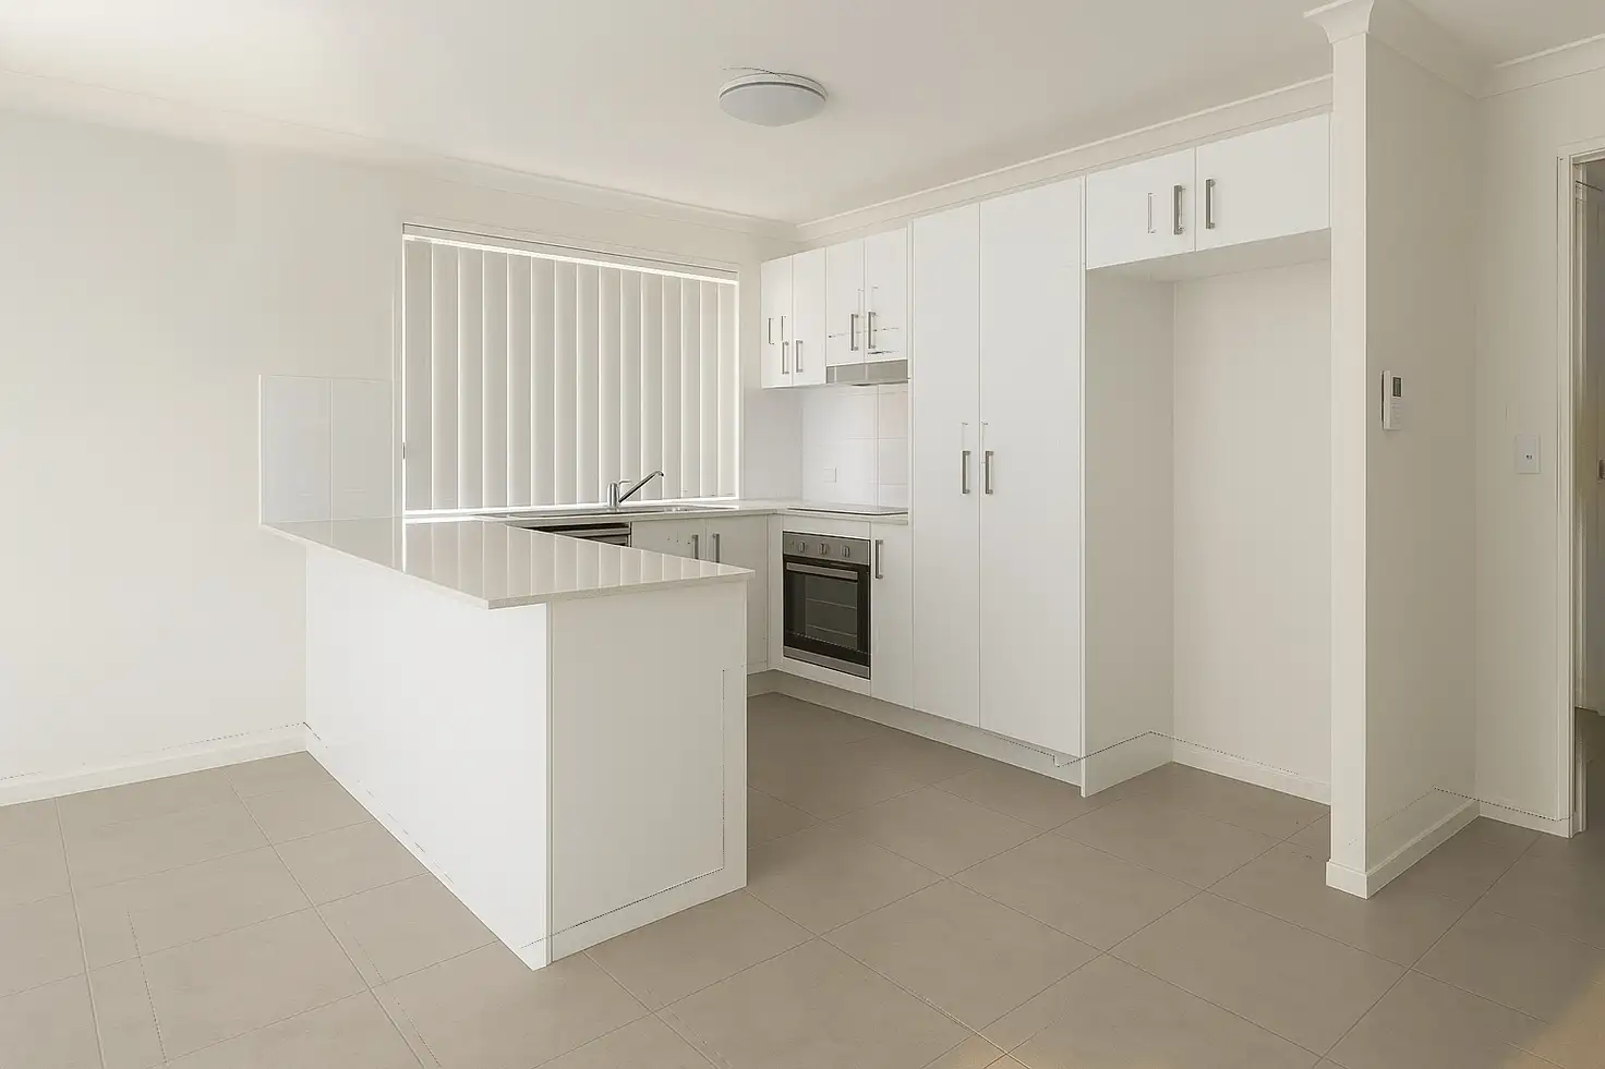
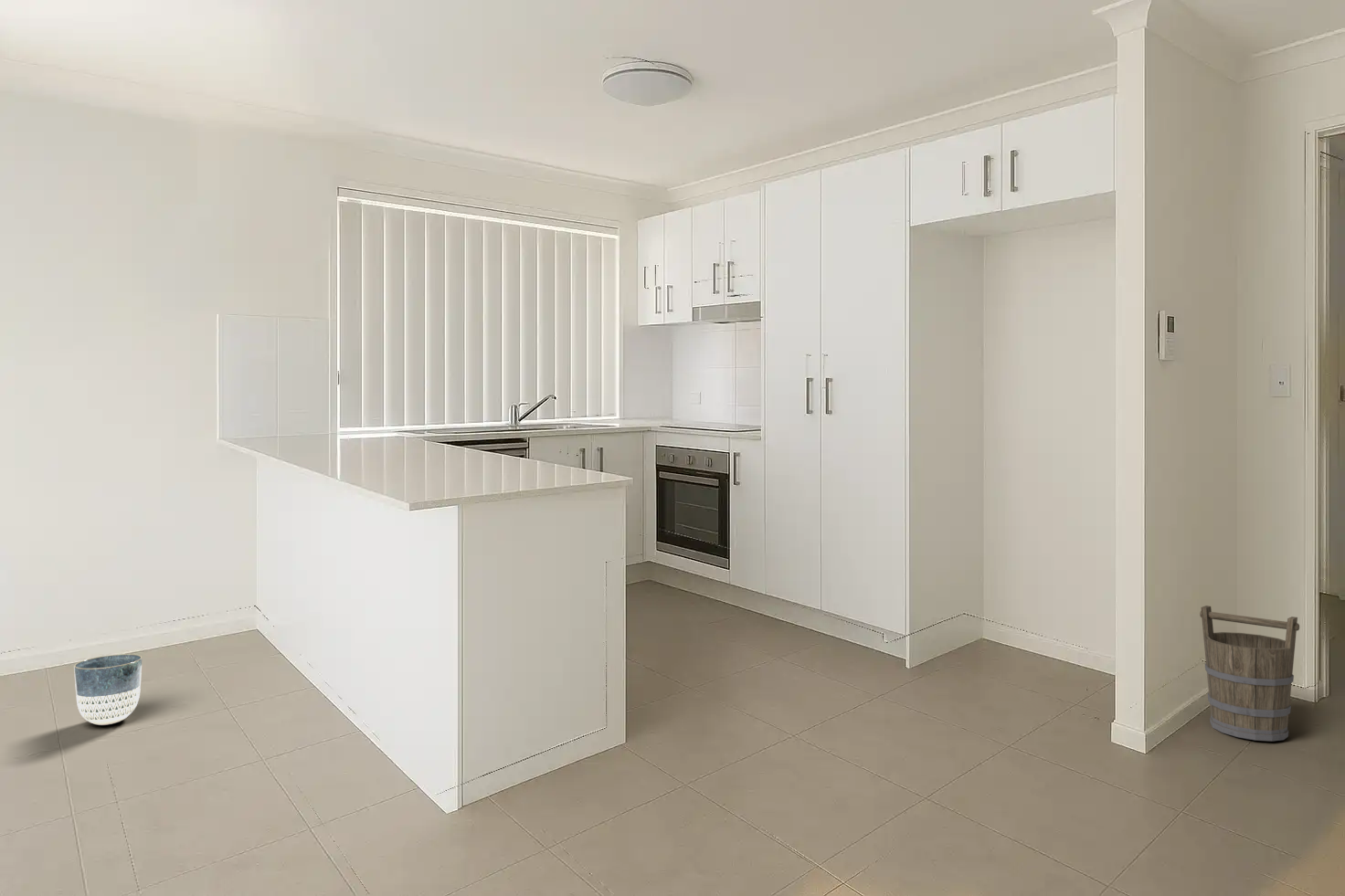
+ bucket (1247, 670)
+ planter (109, 691)
